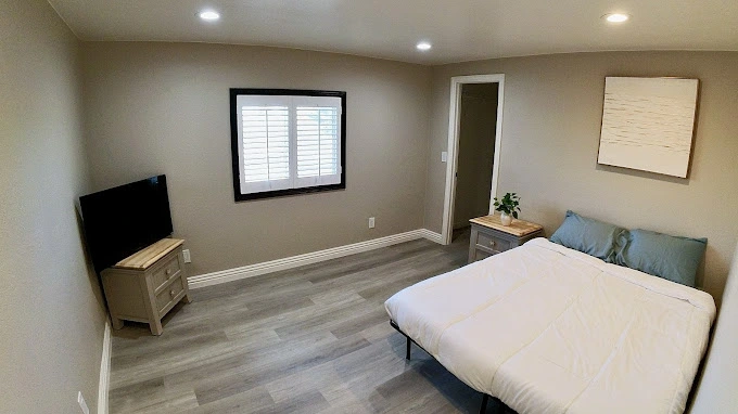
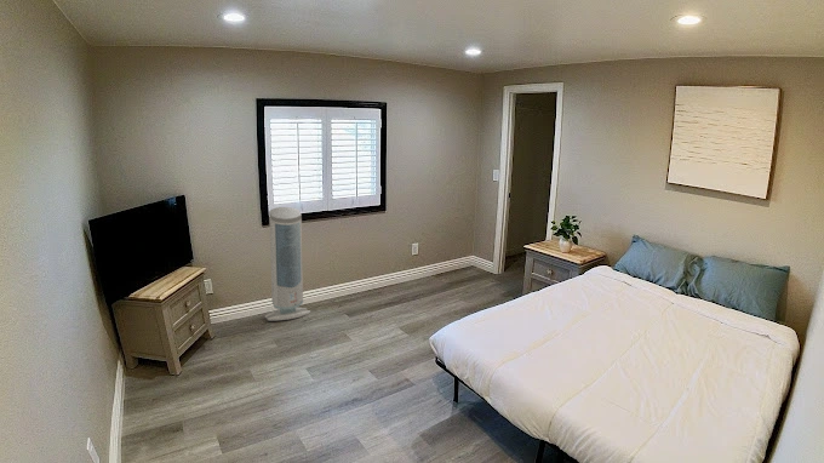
+ air purifier (286, 262)
